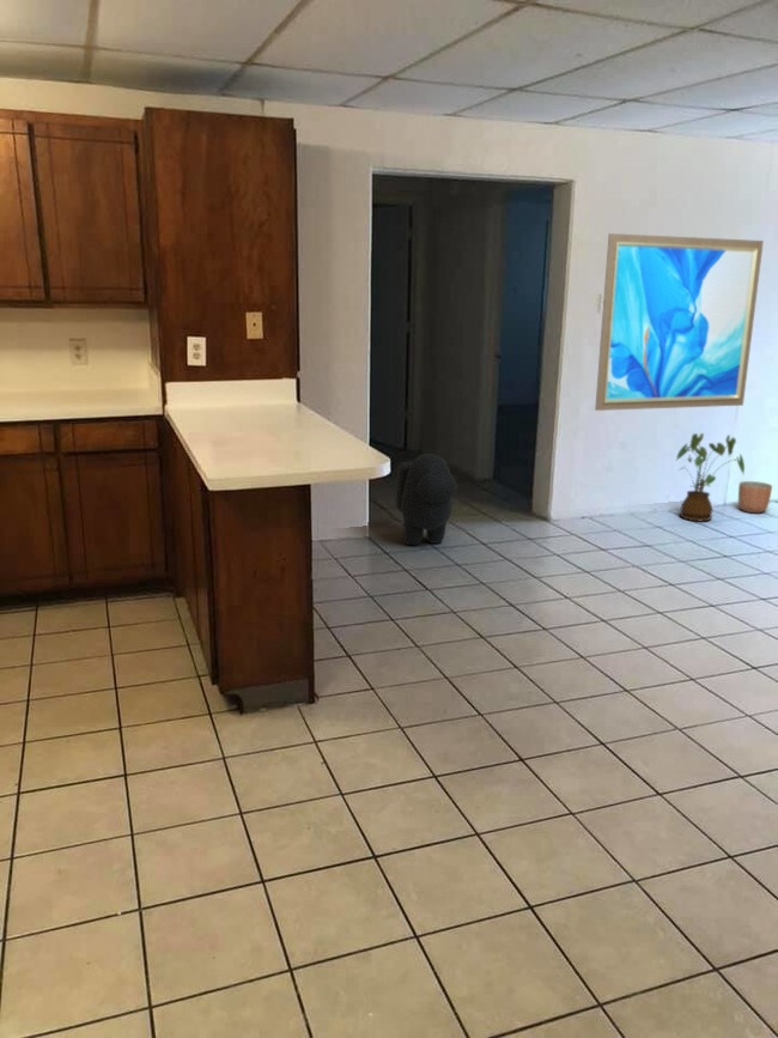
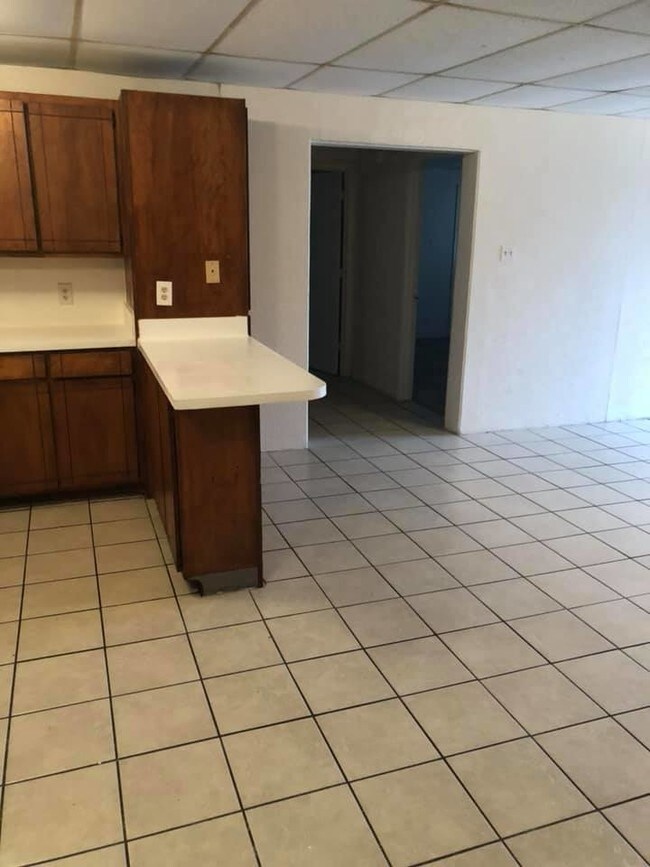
- wall art (680, 324)
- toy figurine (426, 499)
- house plant (706, 478)
- planter (753, 497)
